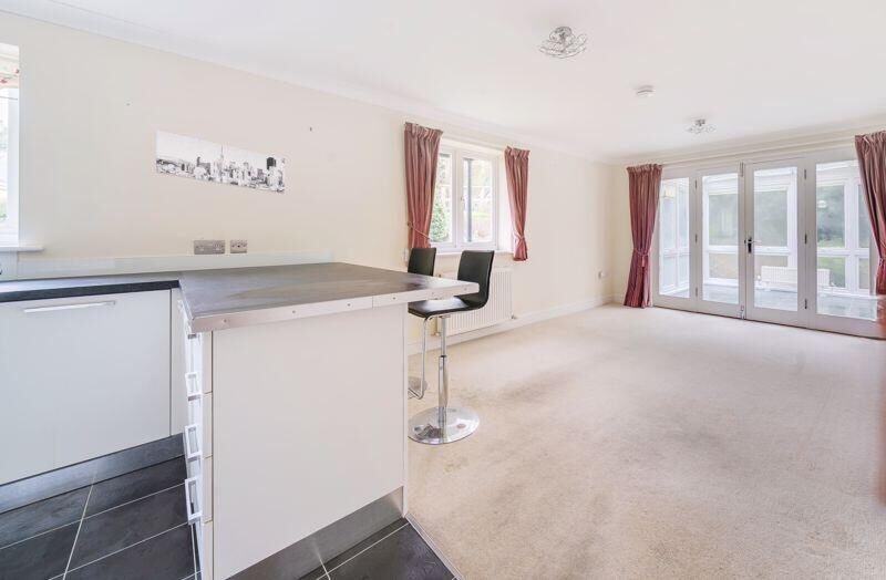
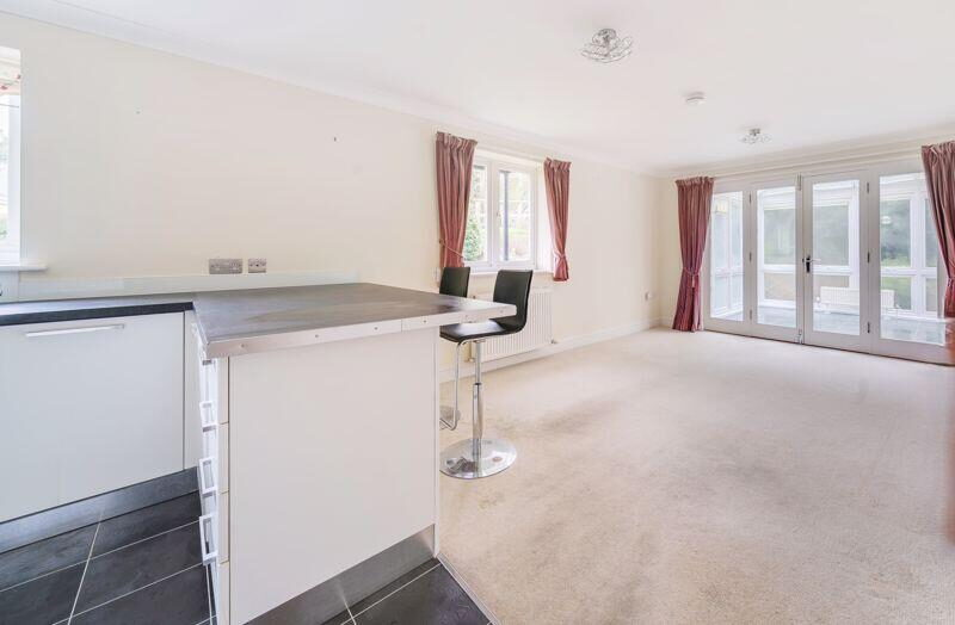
- wall art (226, 165)
